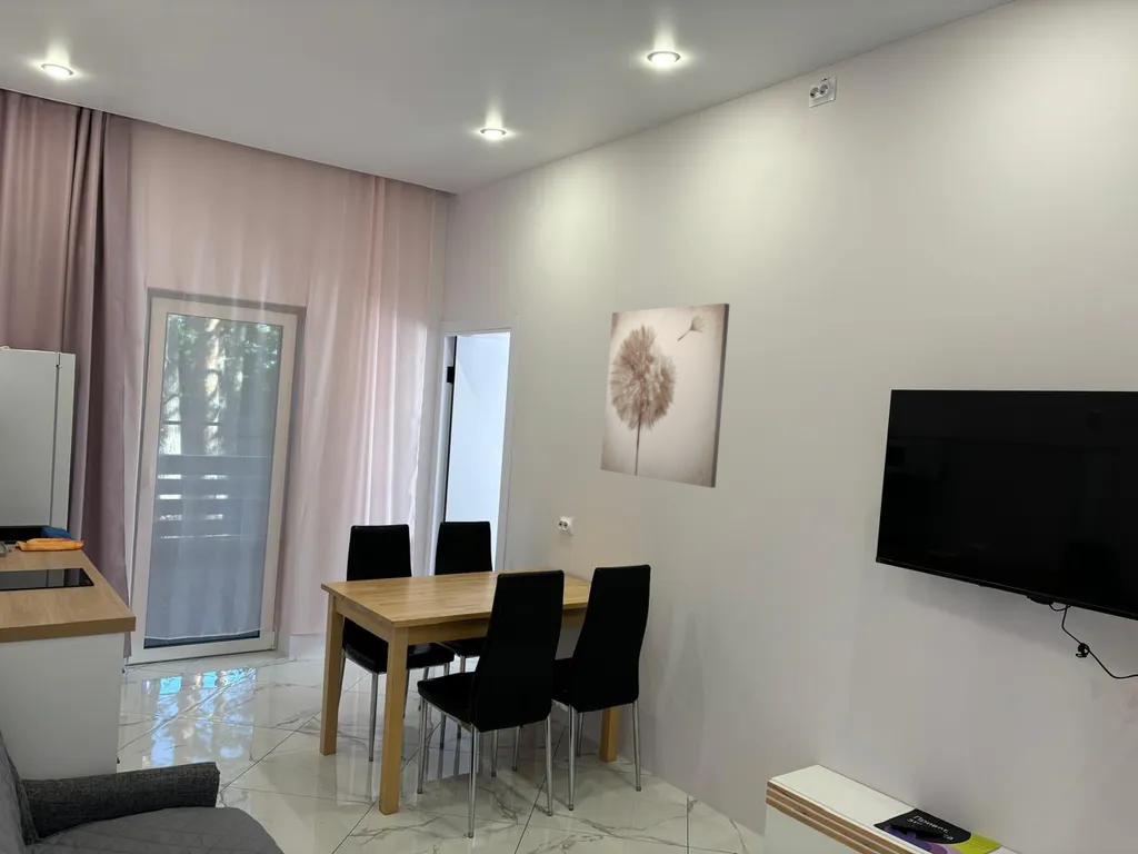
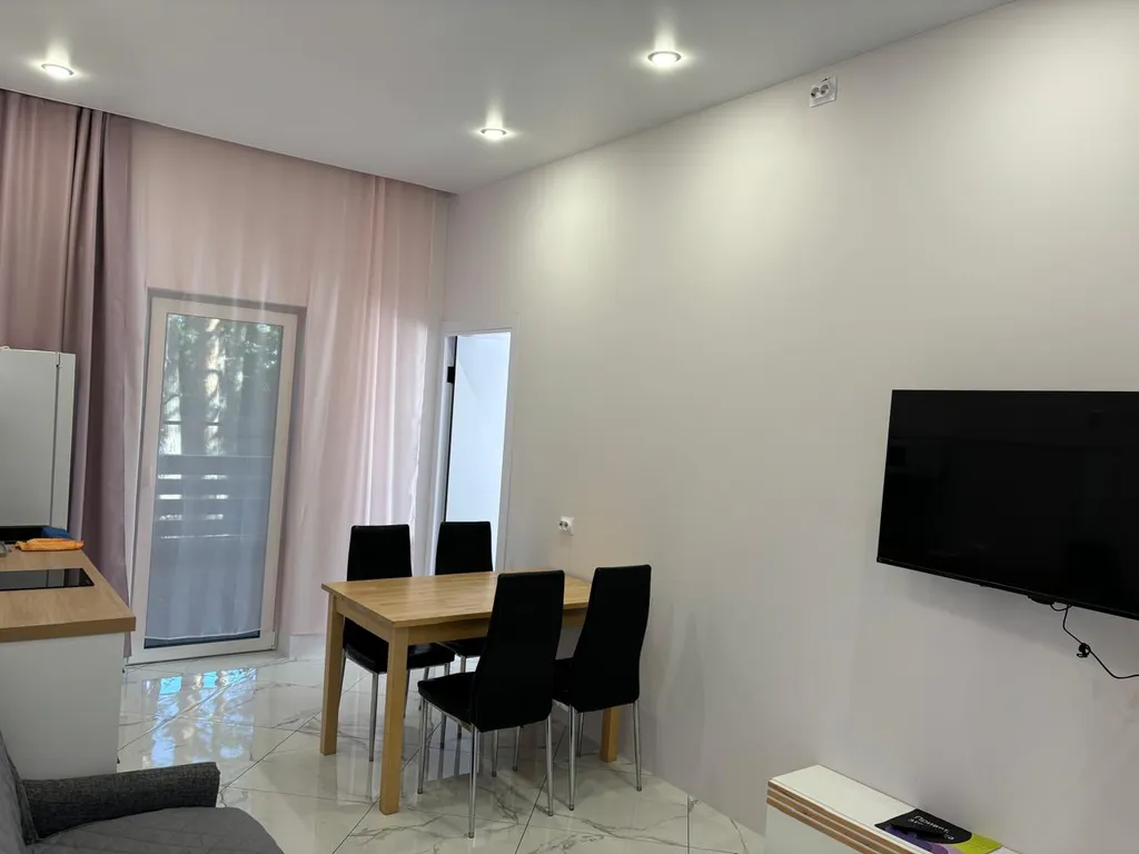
- wall art (659, 393)
